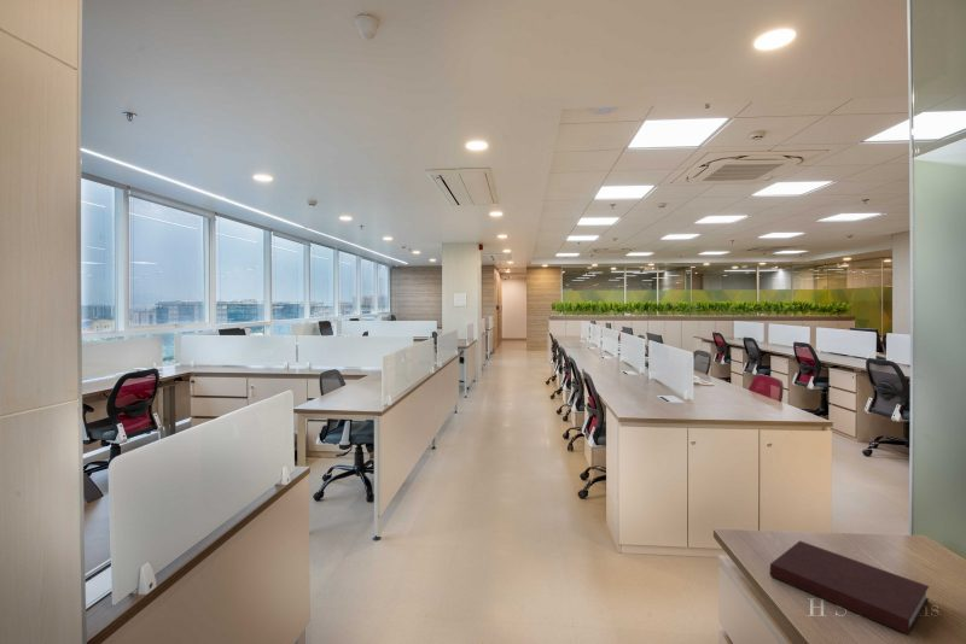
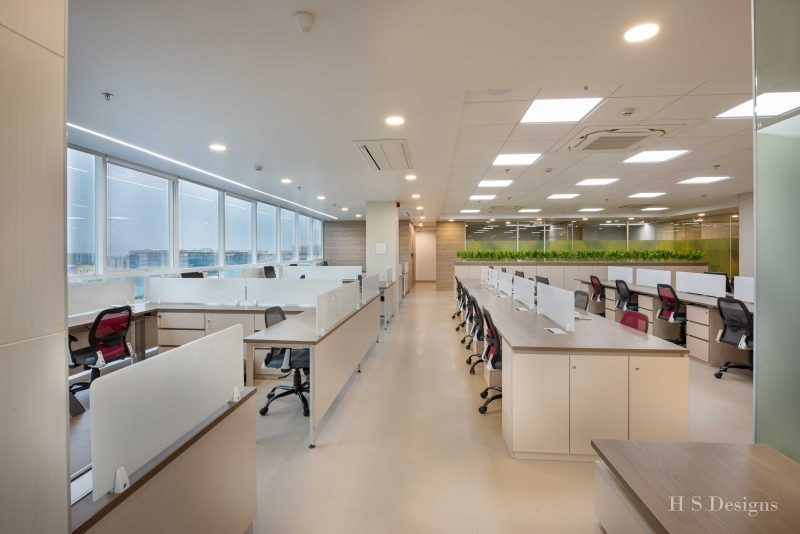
- notebook (845, 580)
